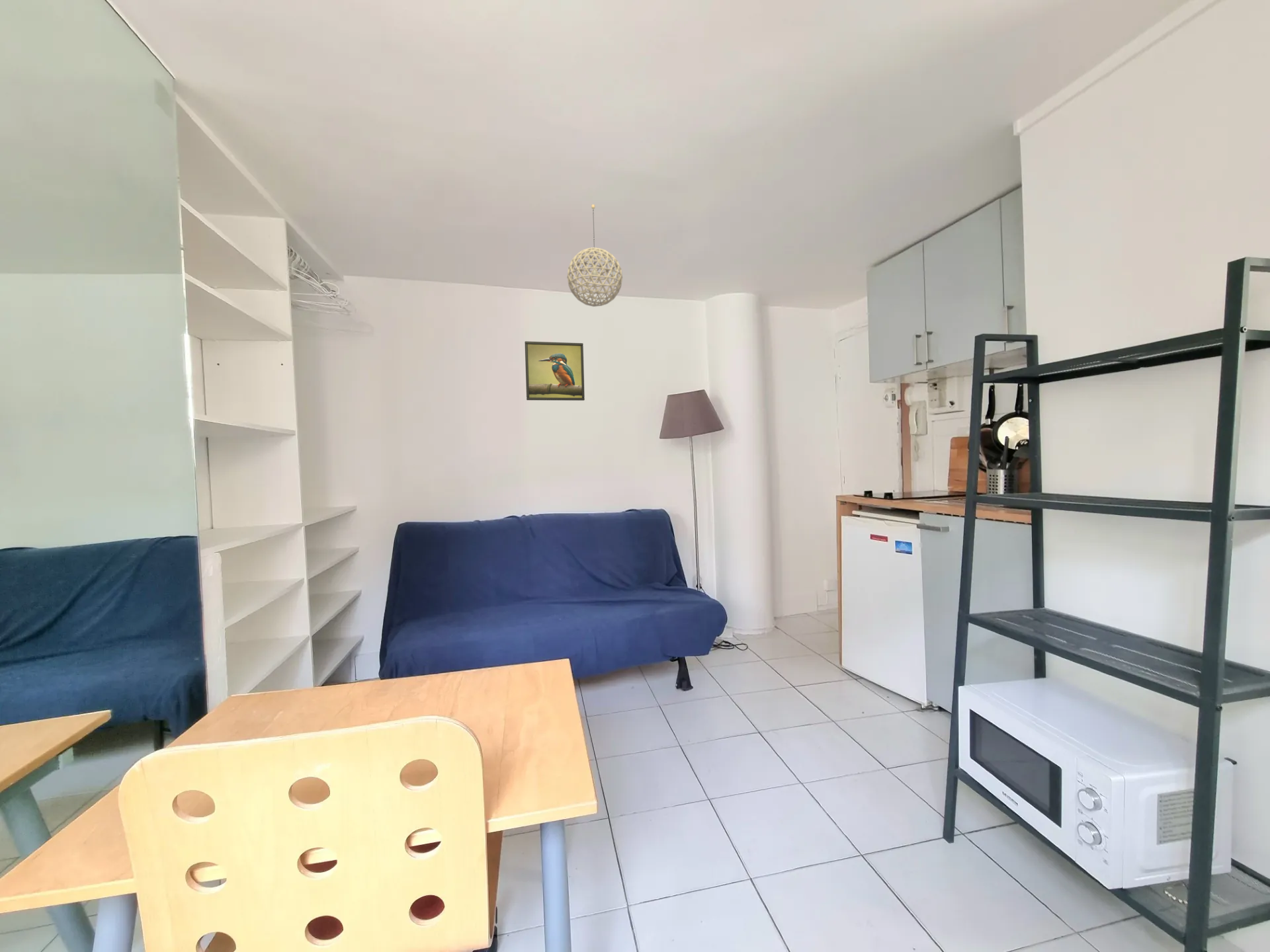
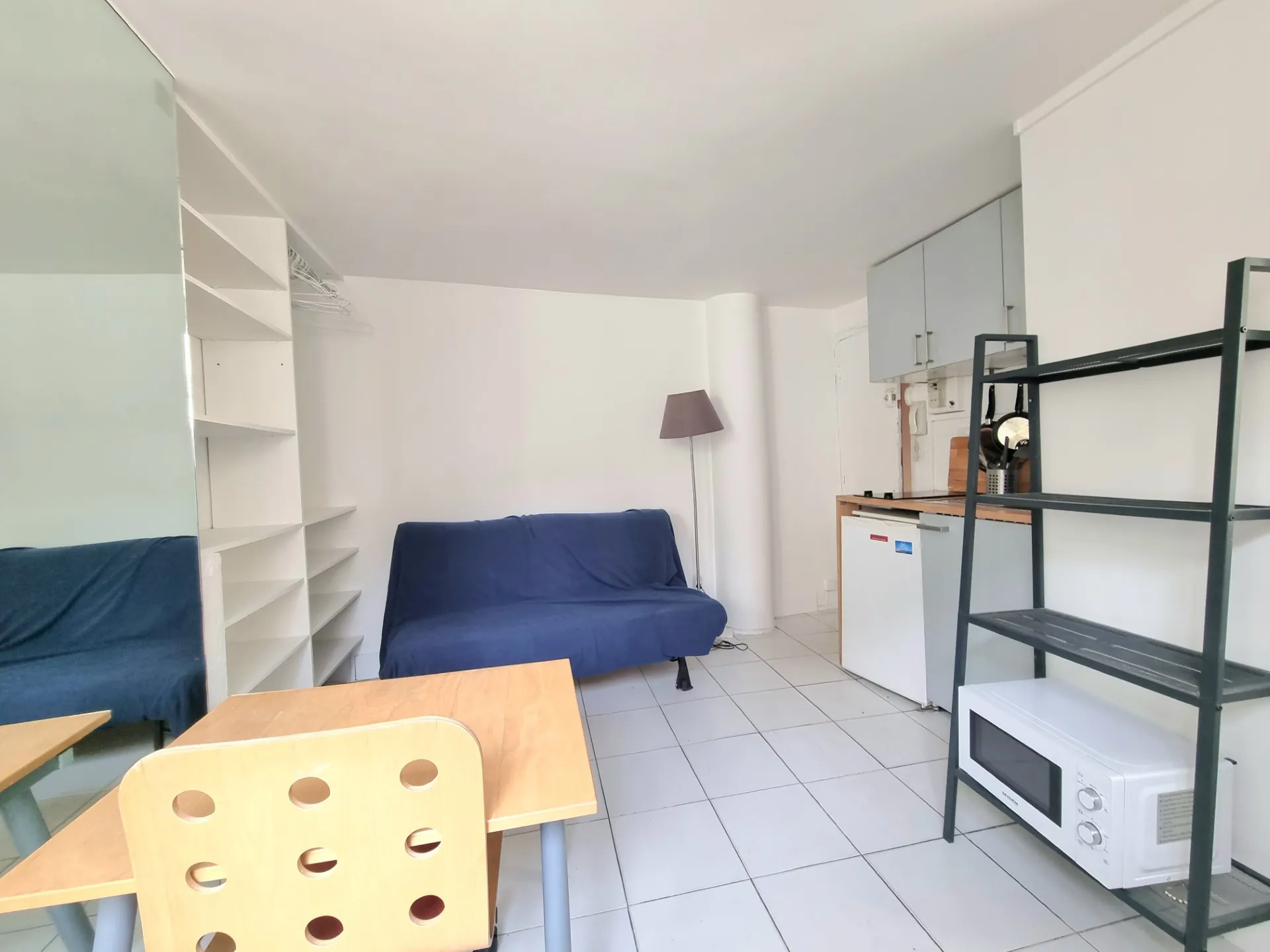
- pendant light (594, 255)
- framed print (555, 371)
